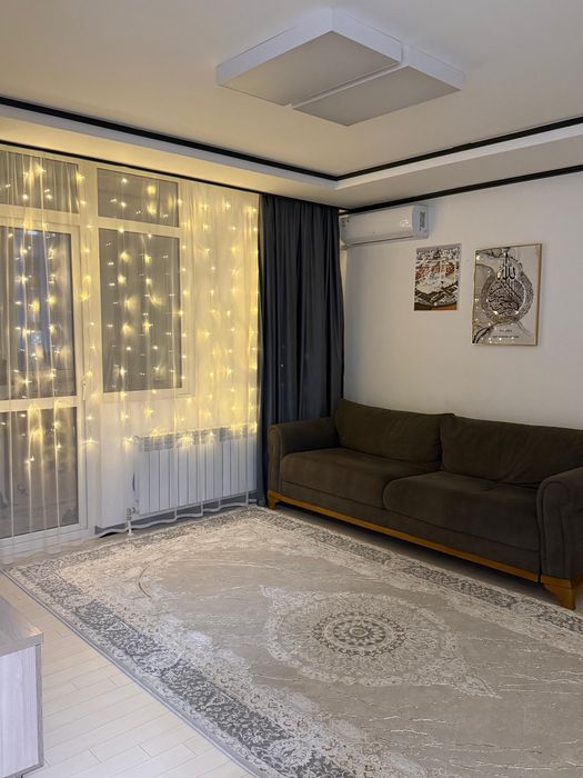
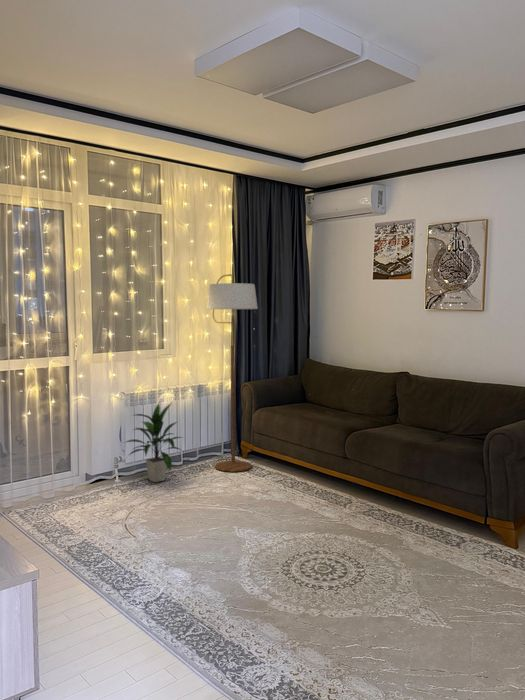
+ floor lamp (231, 371)
+ indoor plant (156, 442)
